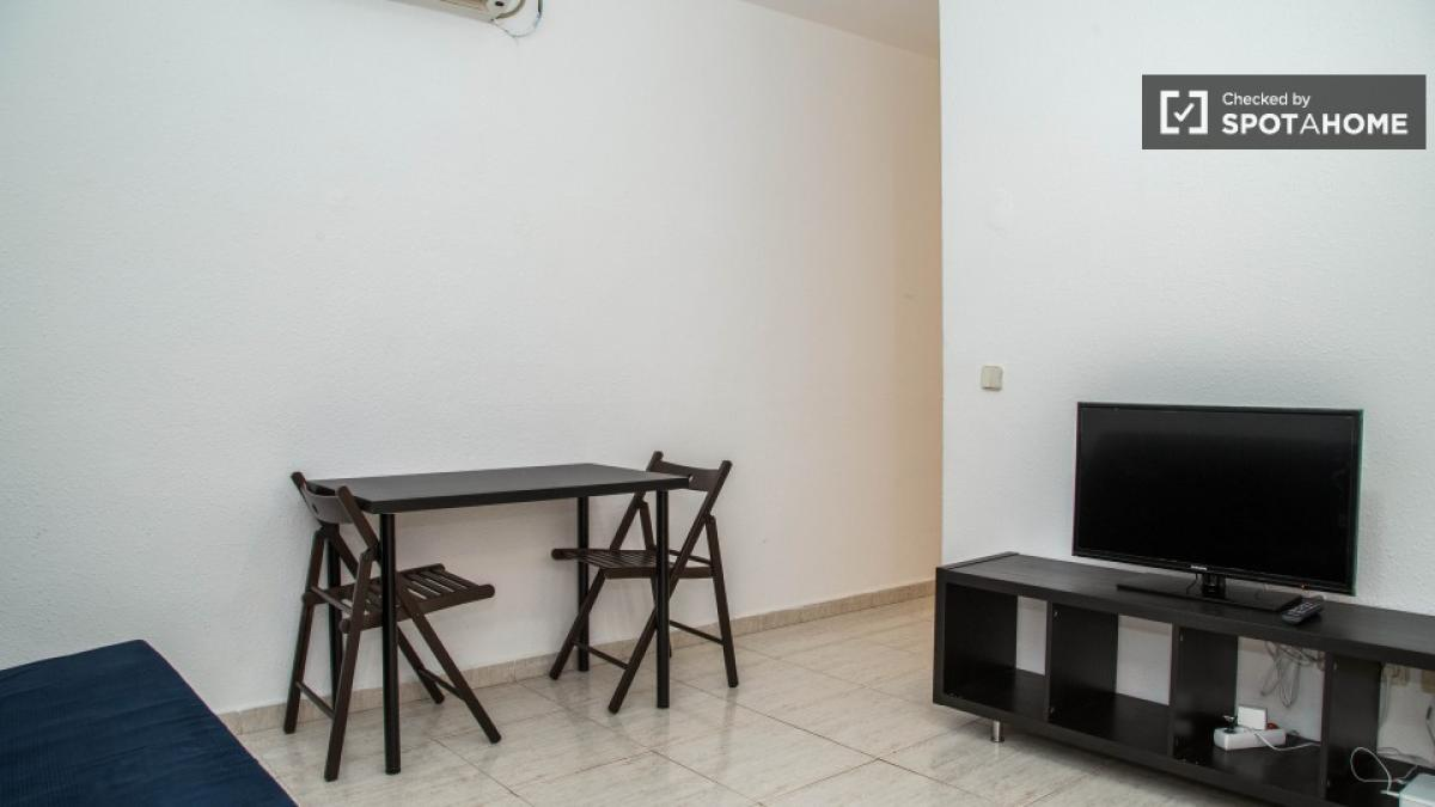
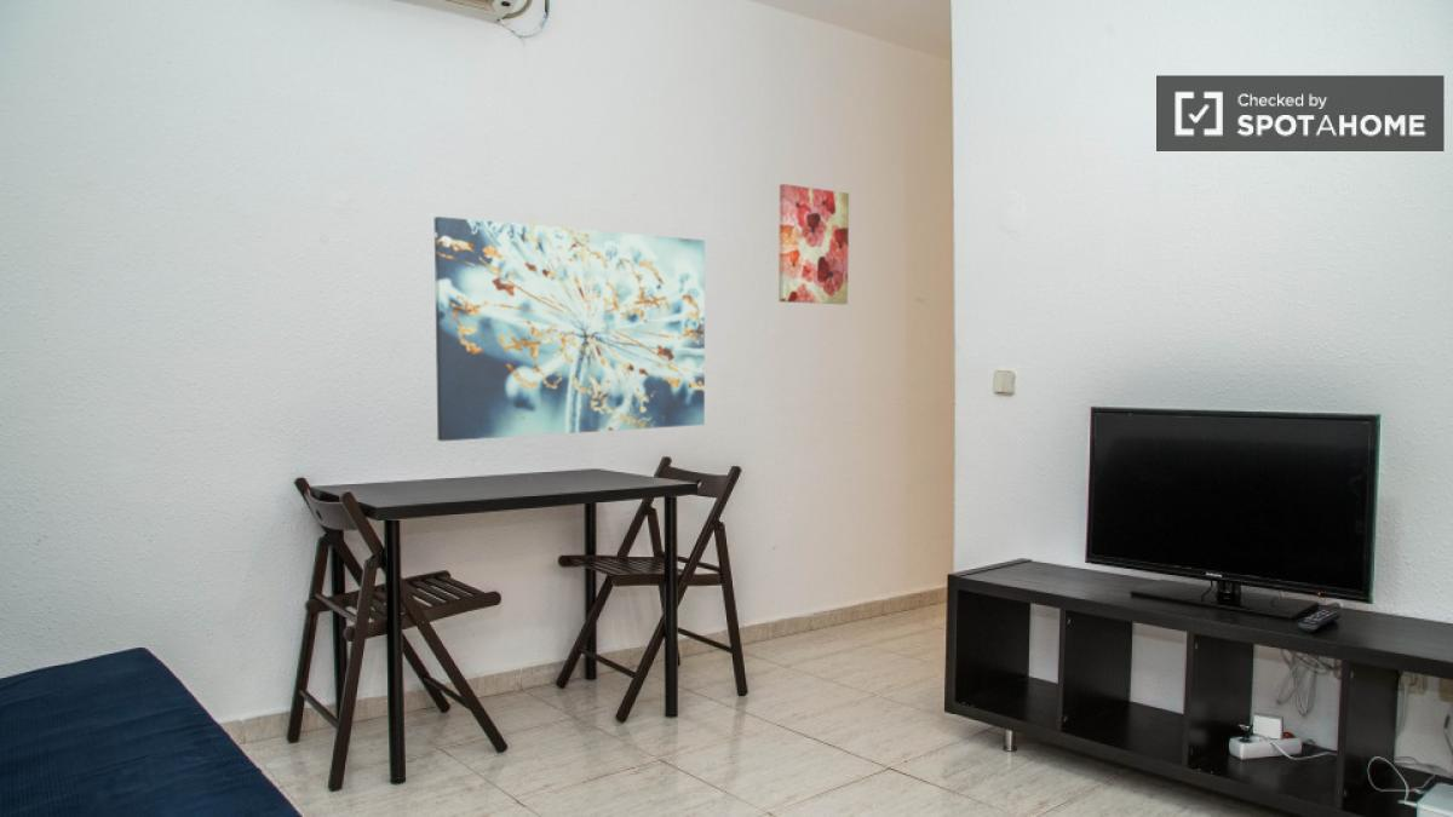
+ wall art (814, 246)
+ wall art (582, 332)
